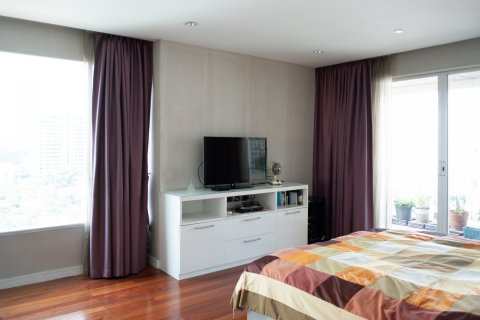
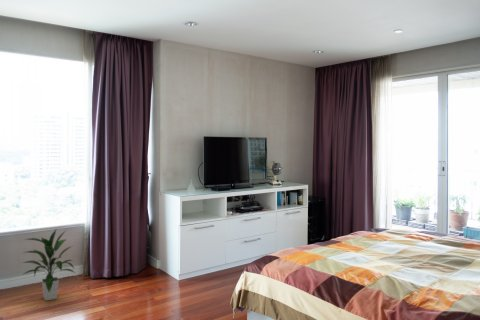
+ indoor plant (49, 264)
